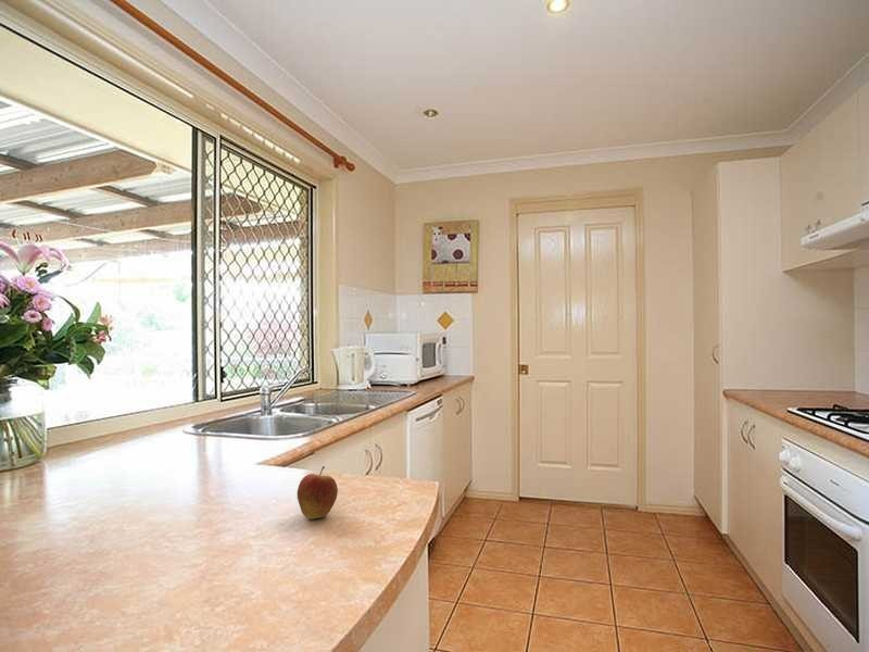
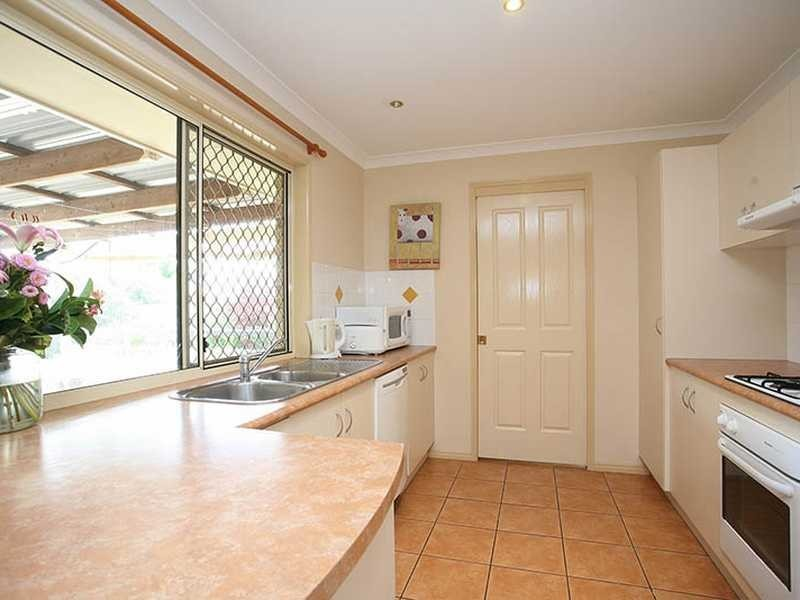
- fruit (317, 491)
